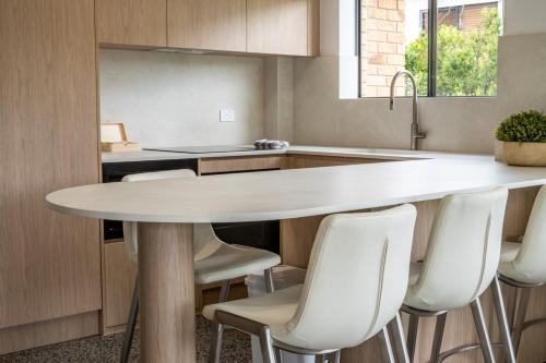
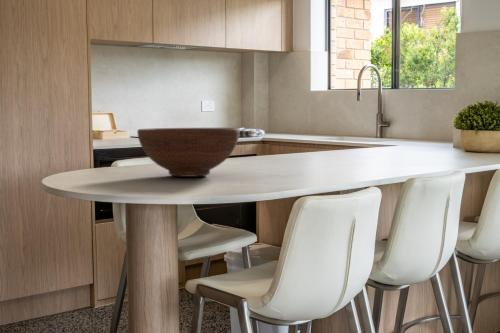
+ fruit bowl (189, 152)
